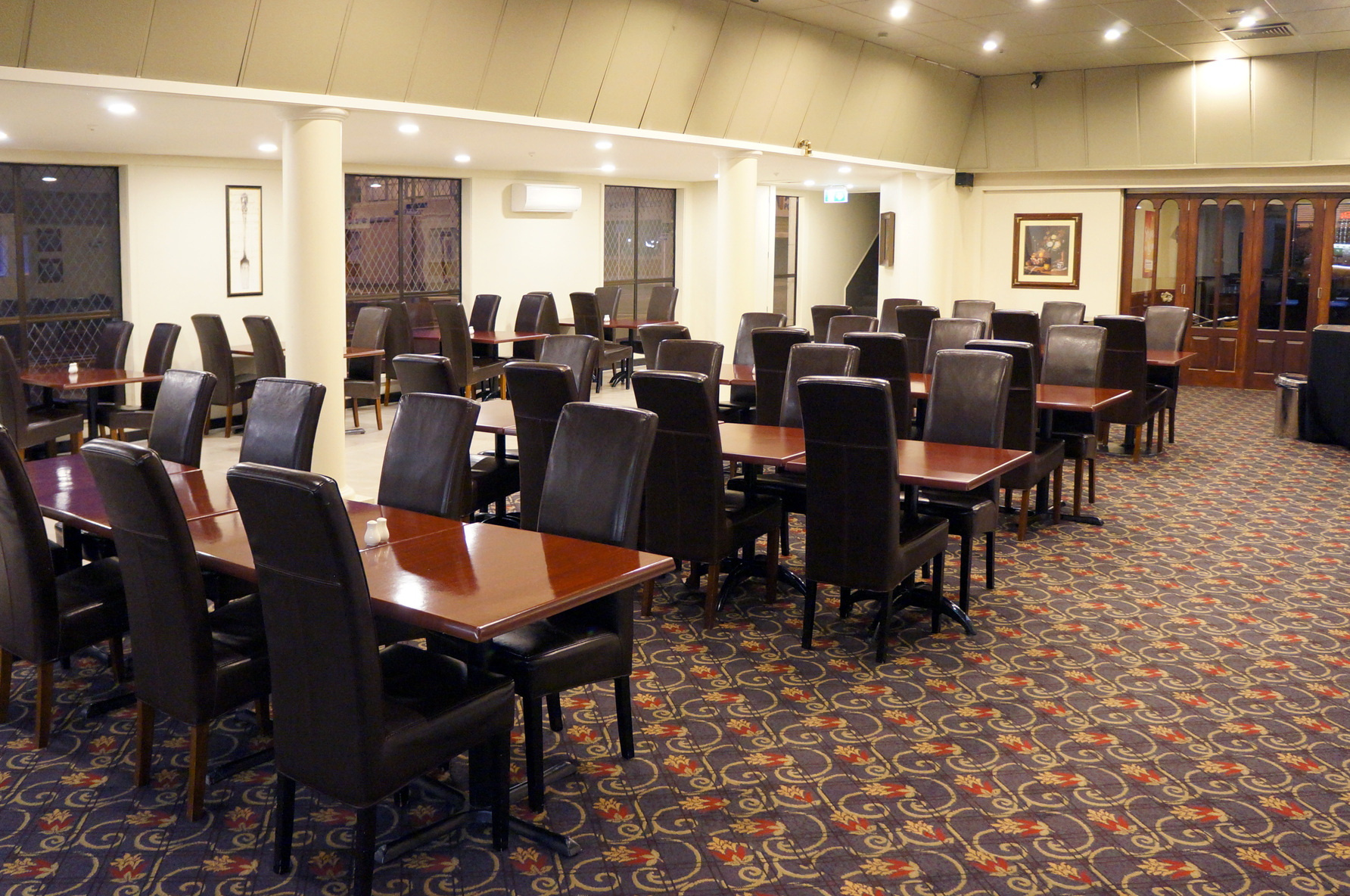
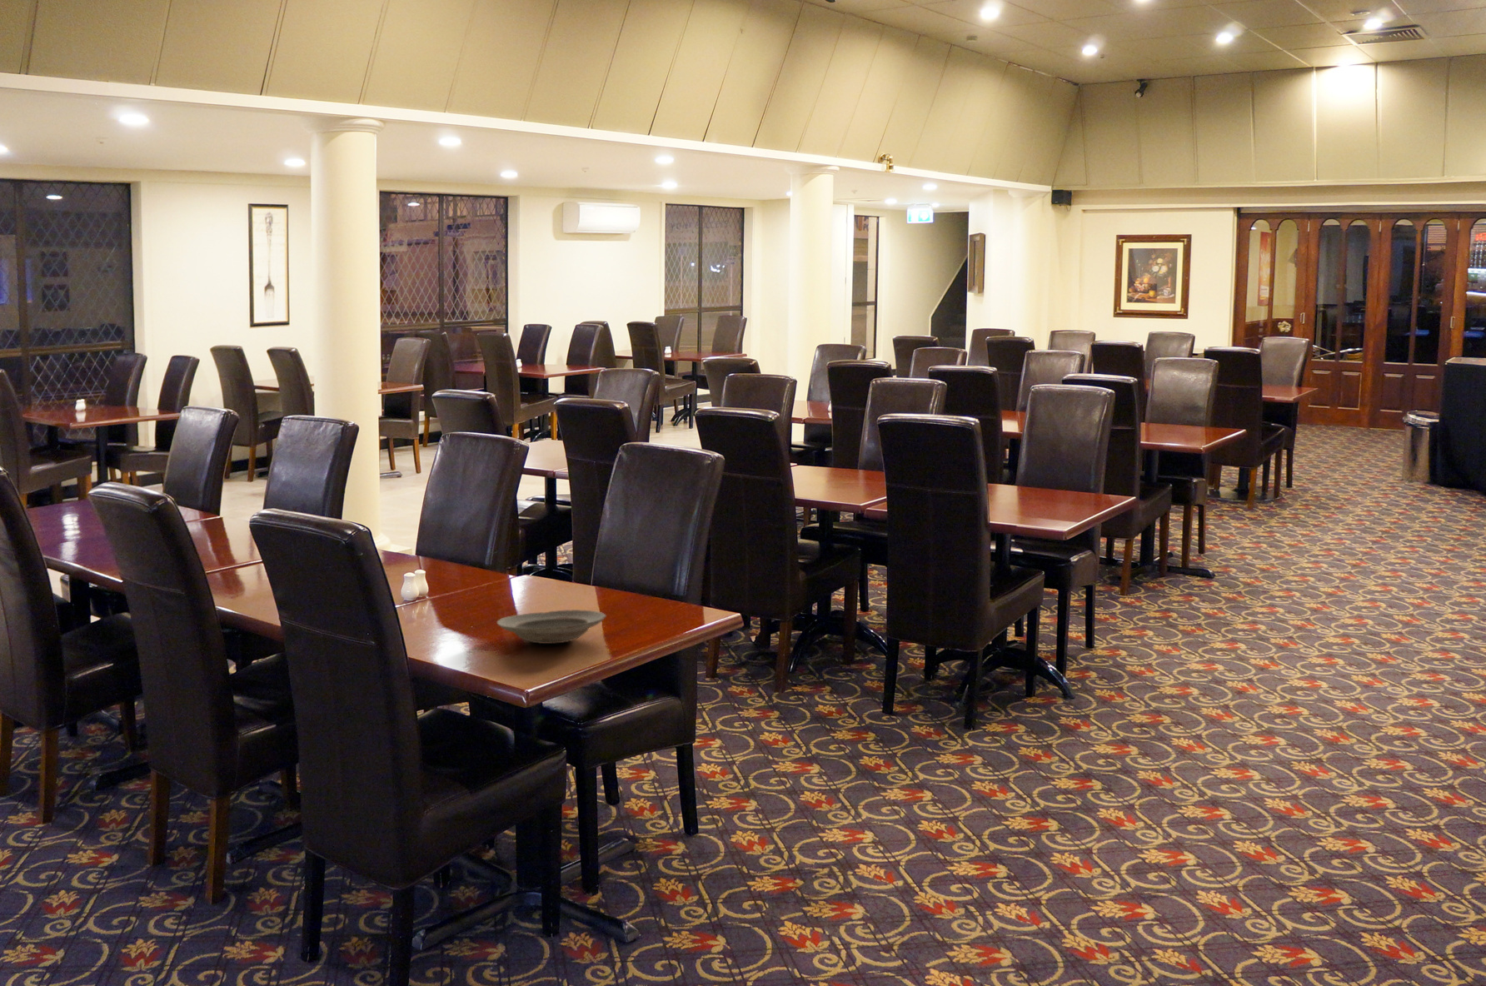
+ plate (551, 627)
